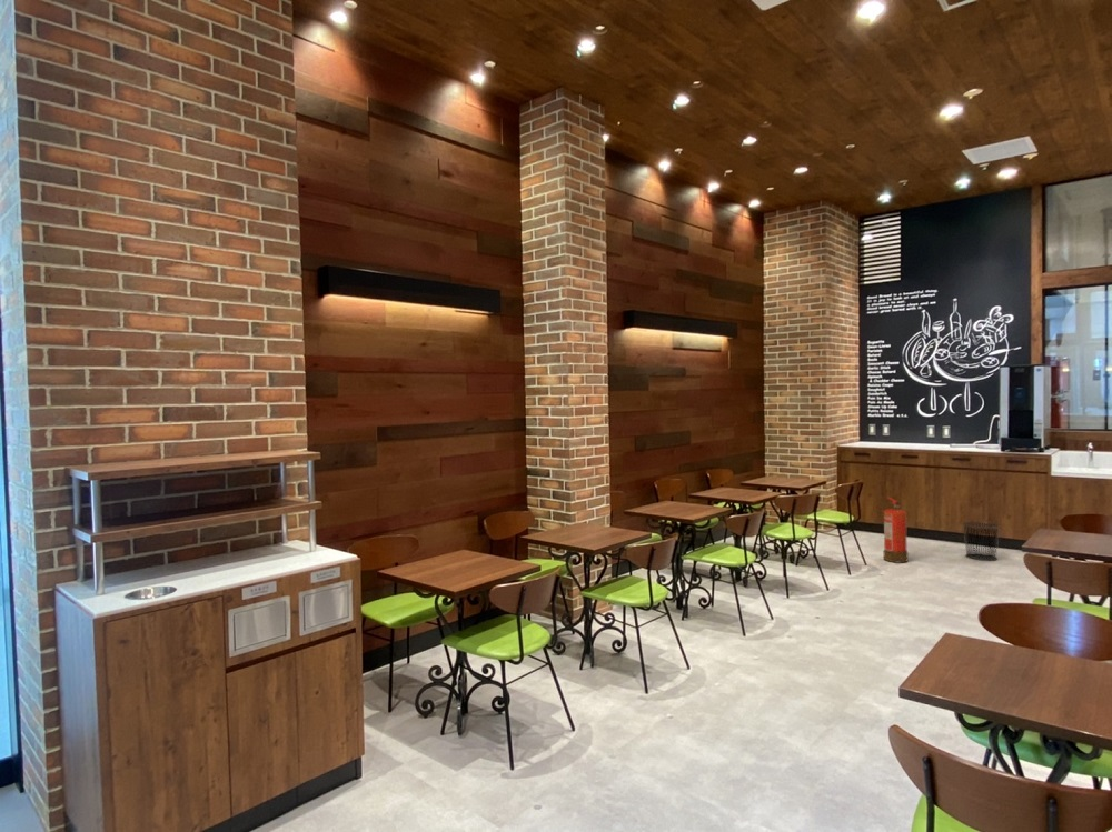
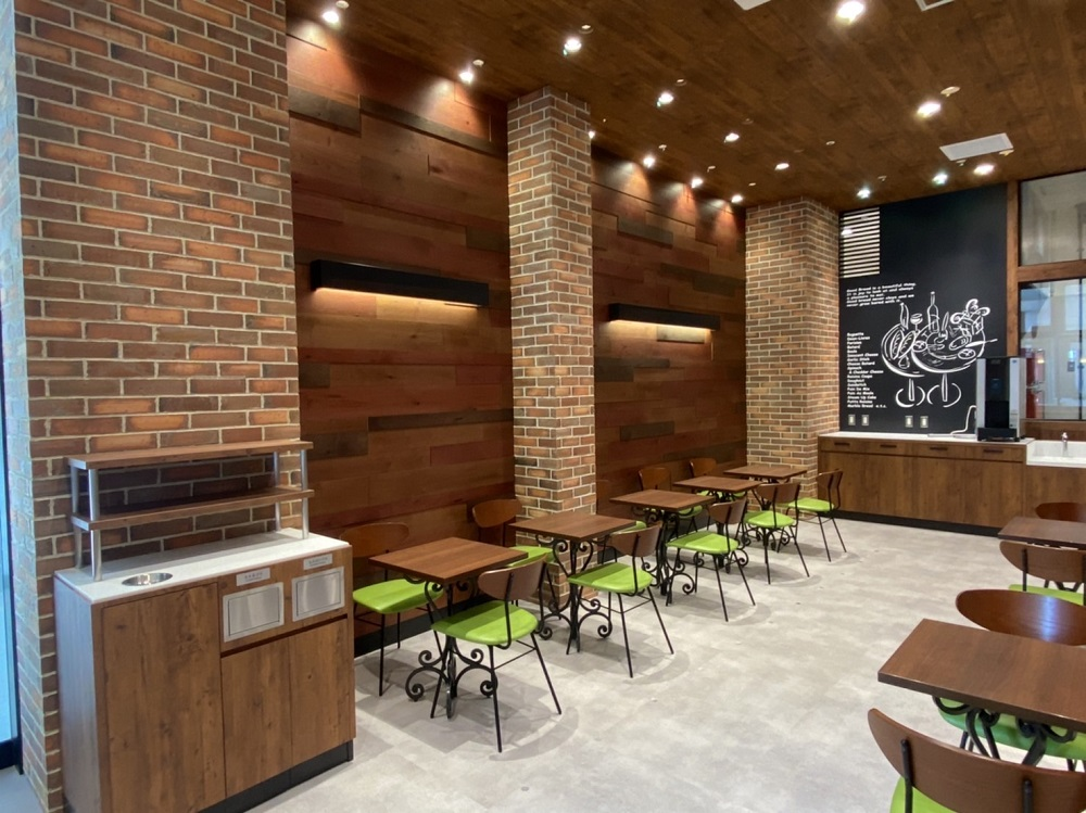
- waste bin (981, 540)
- fire extinguisher (895, 529)
